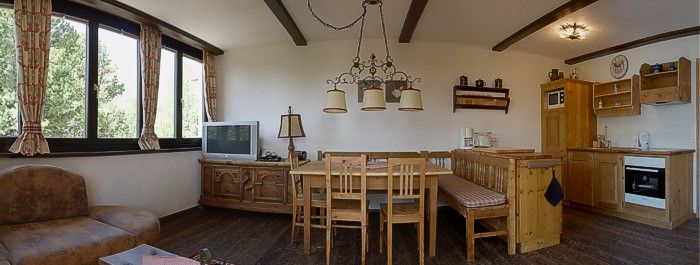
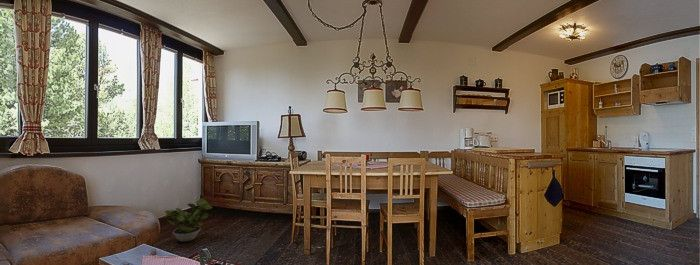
+ potted plant (189, 220)
